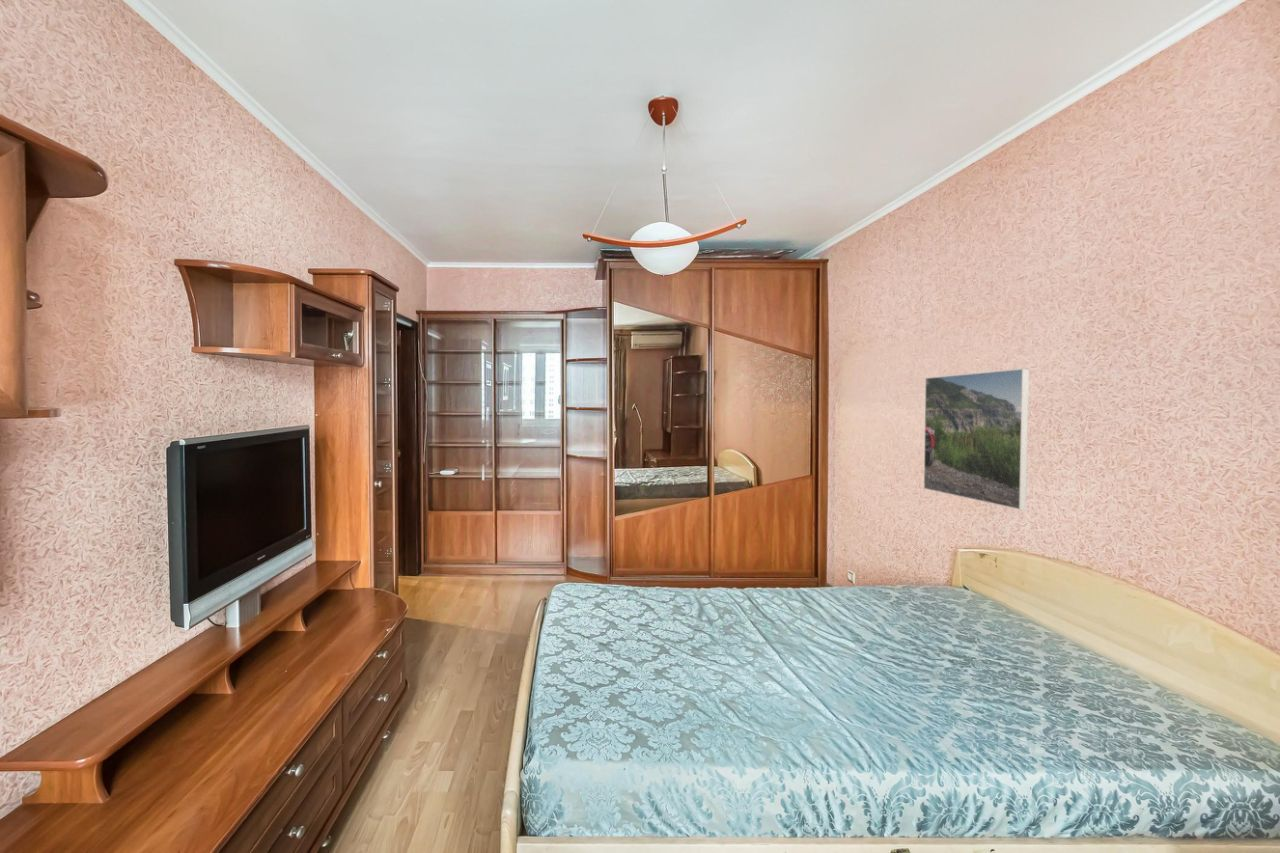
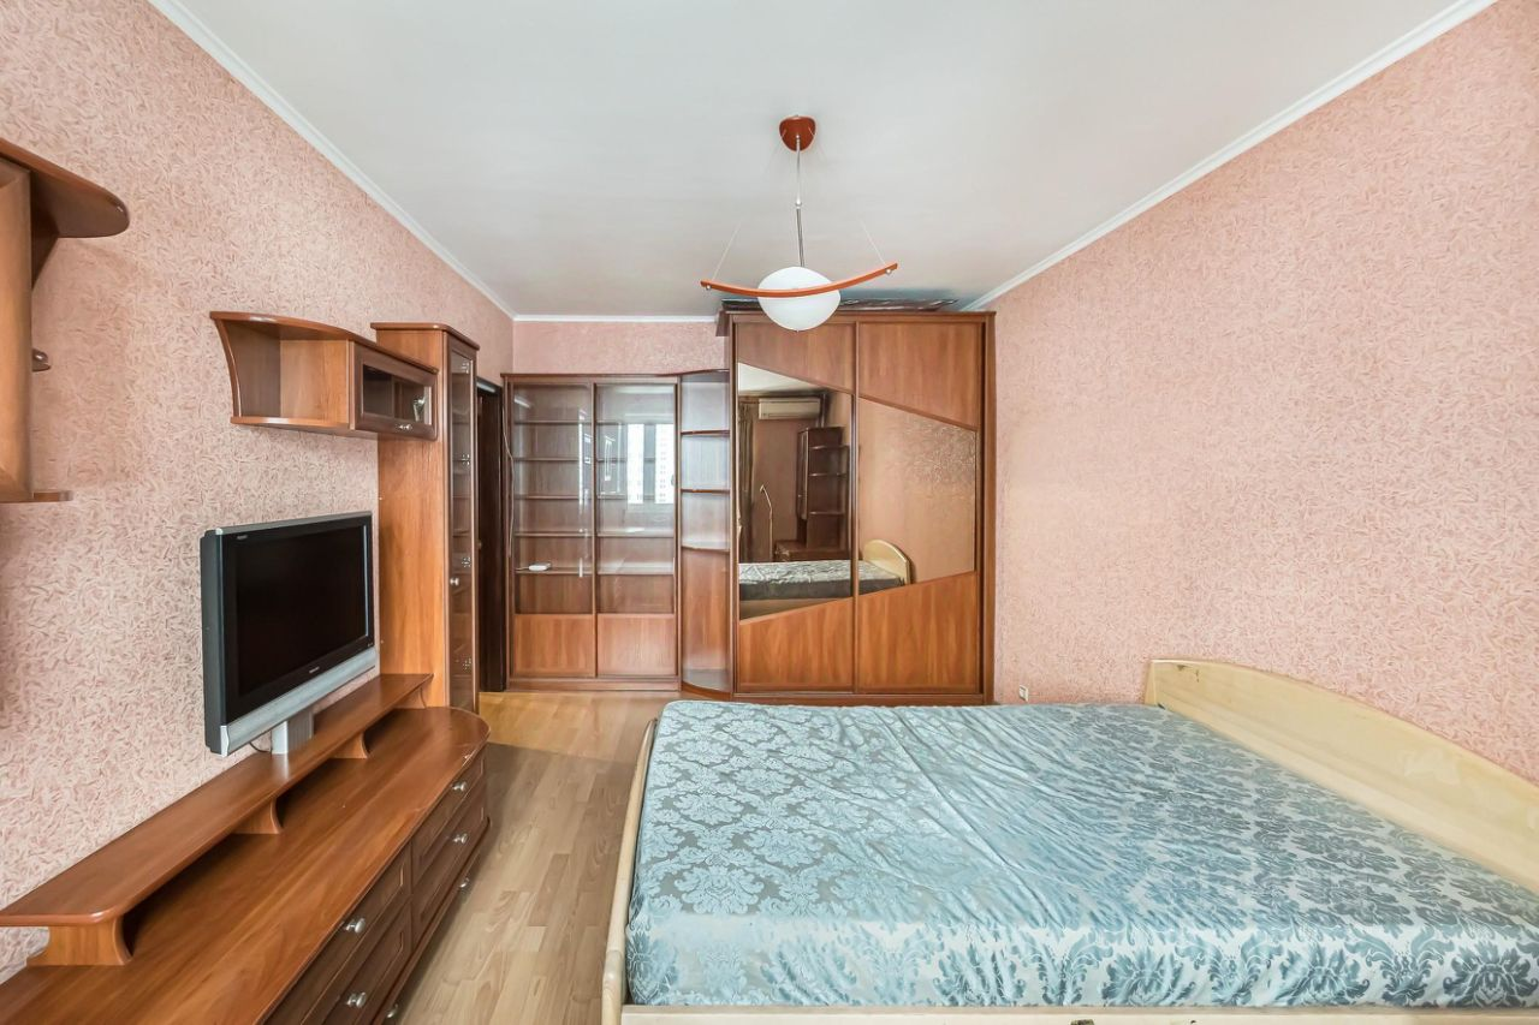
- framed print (969, 436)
